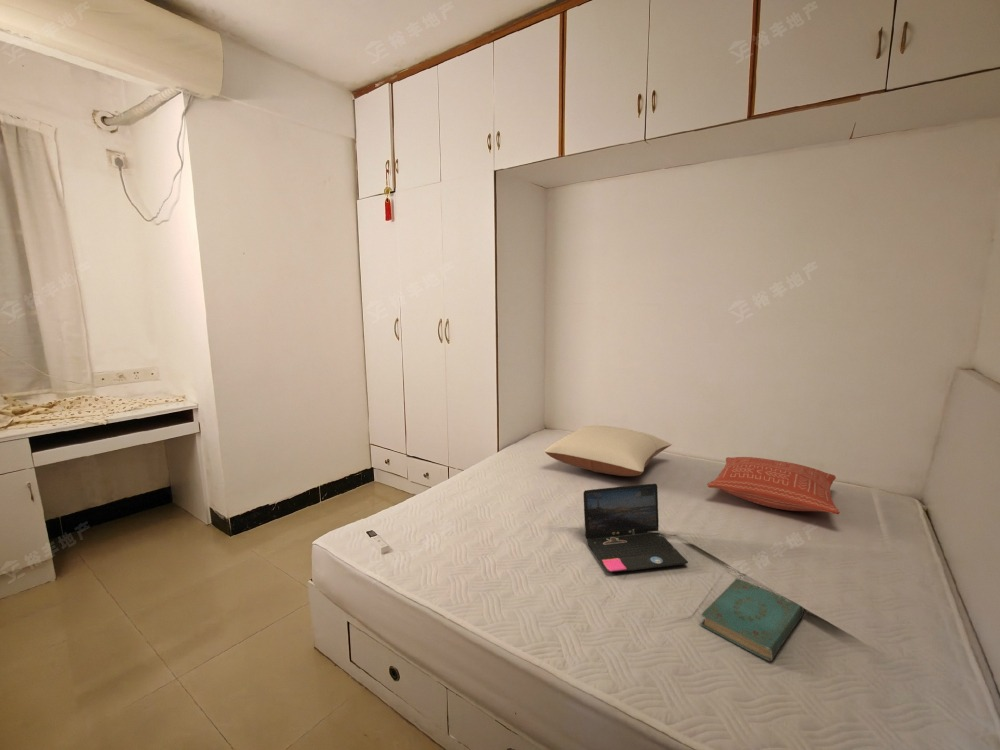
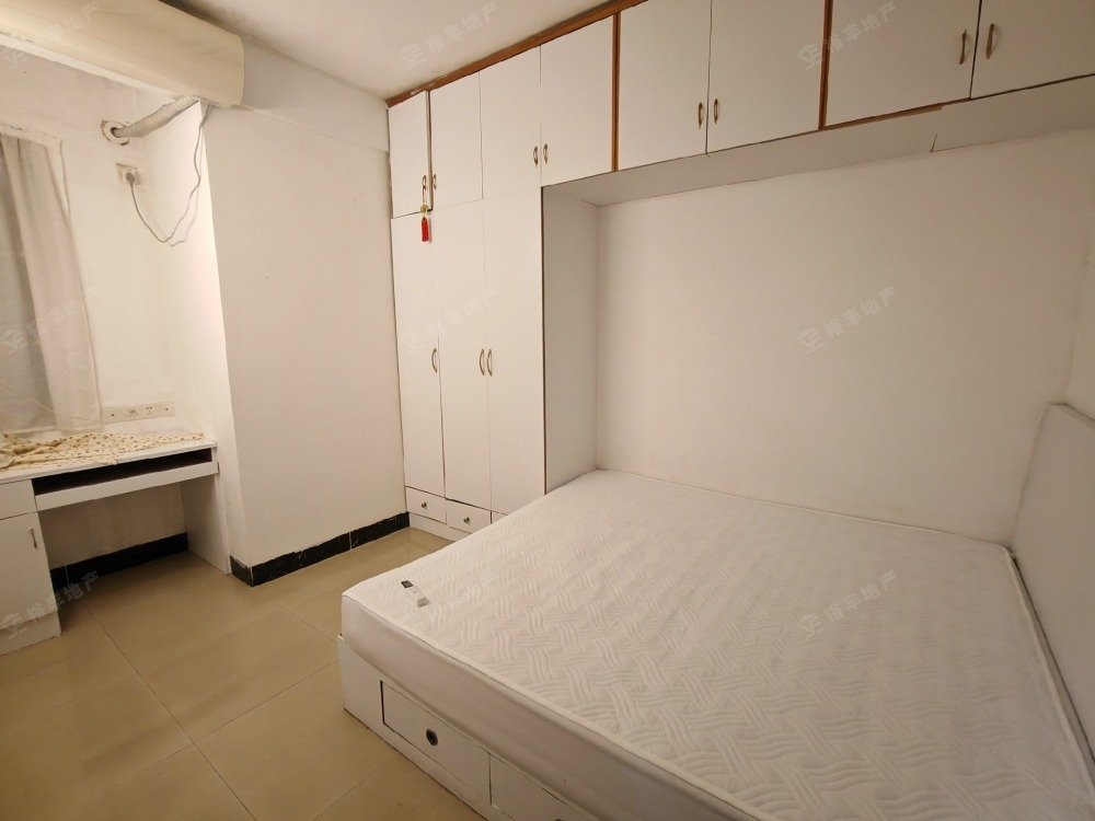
- laptop (633, 526)
- pillow (608, 449)
- pillow (772, 481)
- book (752, 615)
